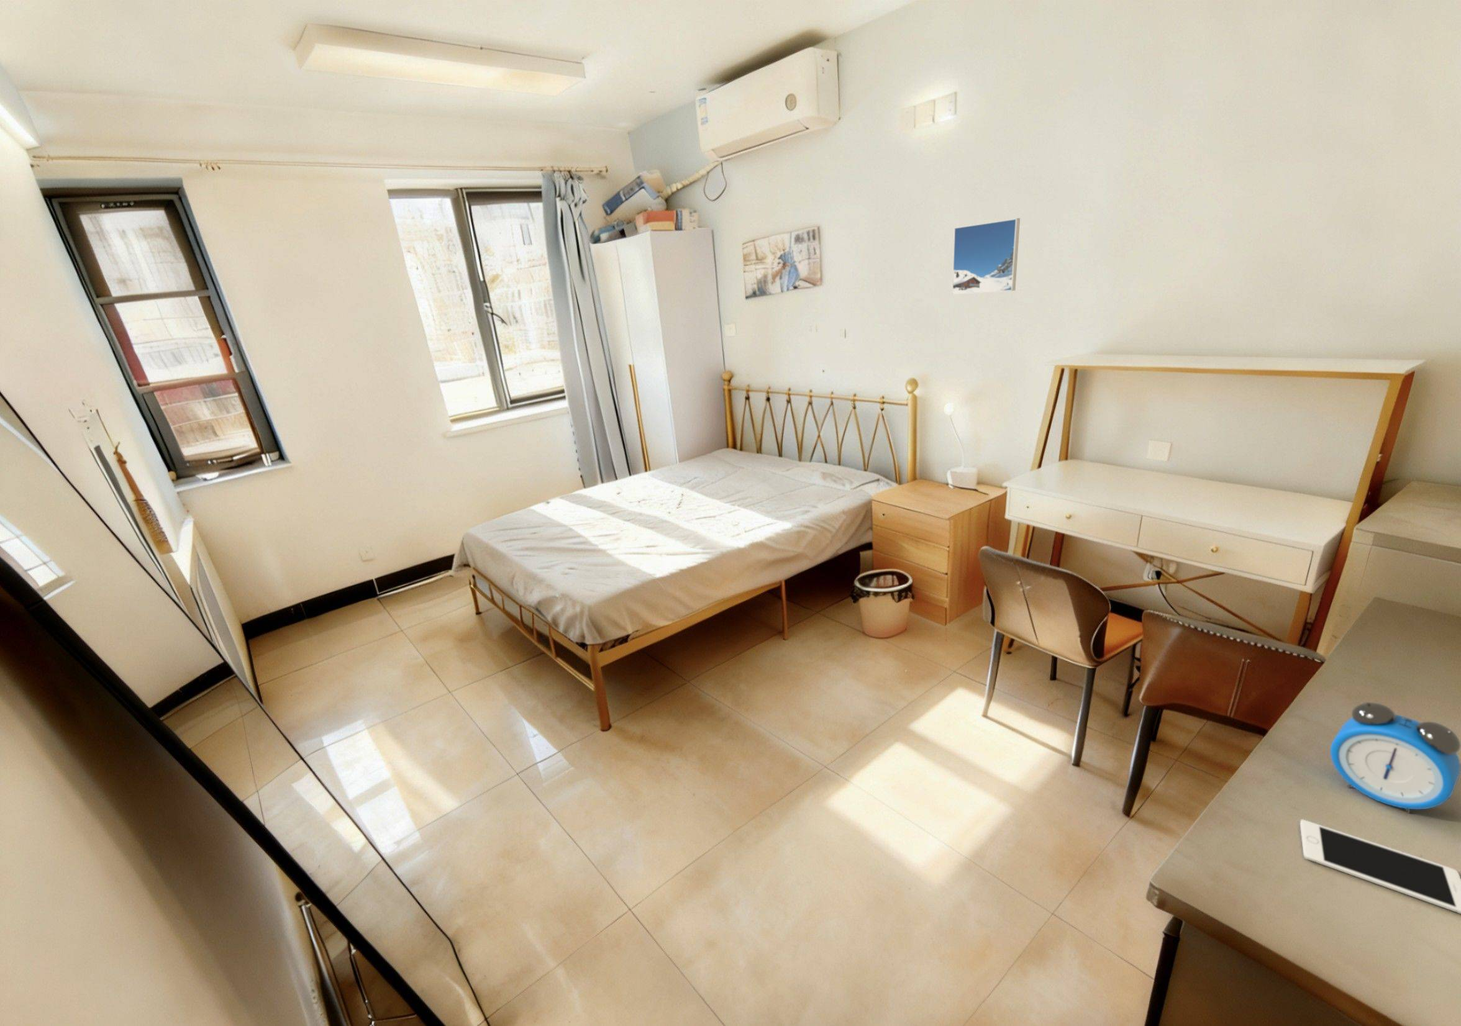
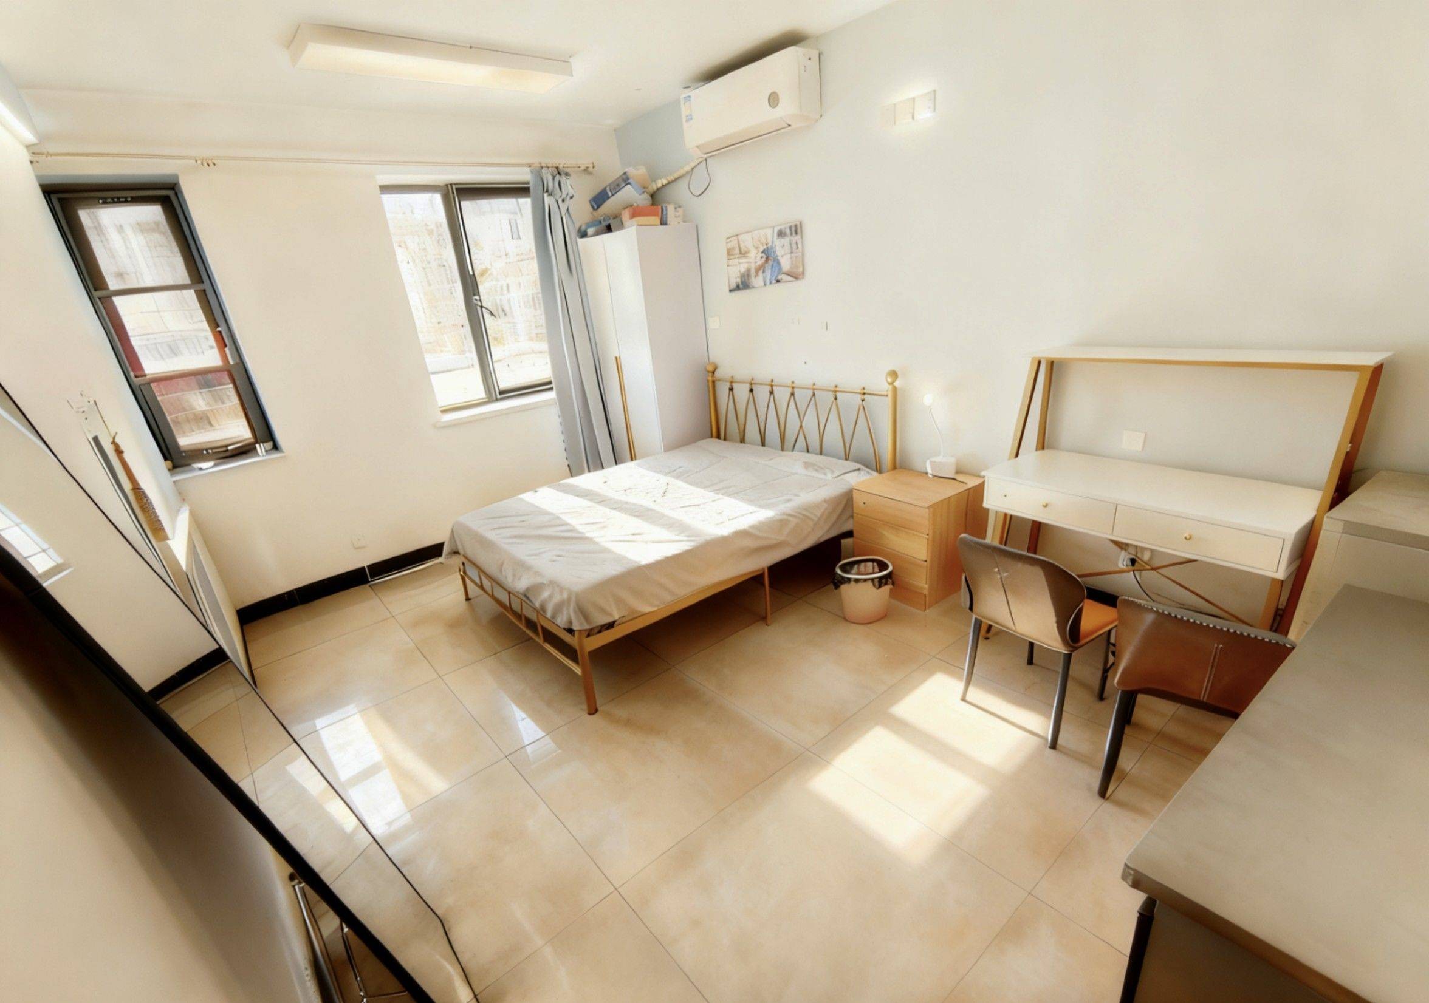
- alarm clock (1394, 755)
- cell phone (1379, 864)
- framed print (984, 259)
